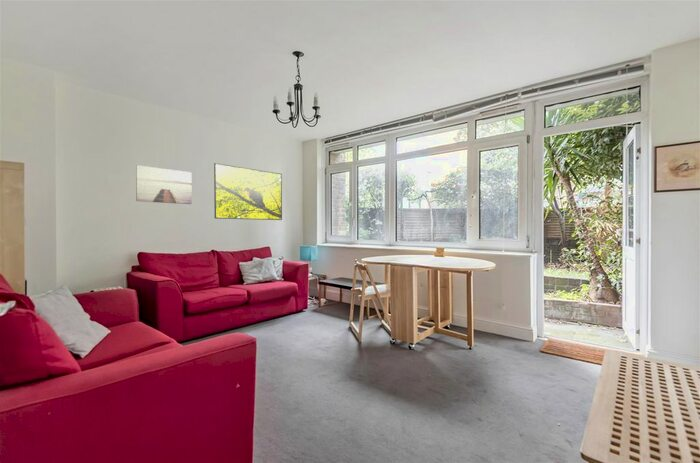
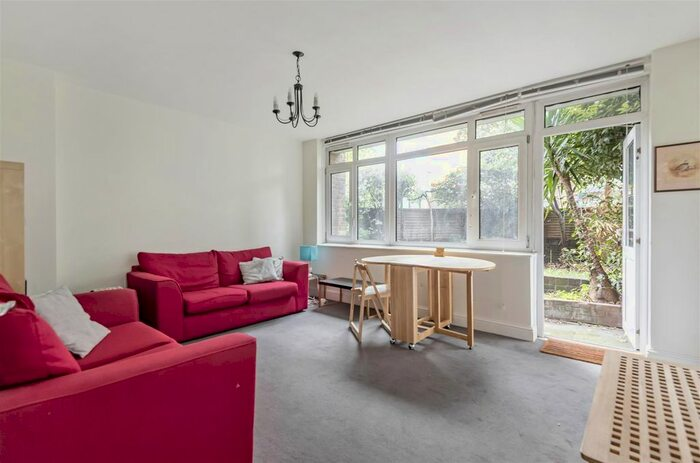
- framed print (251, 194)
- wall art (165, 185)
